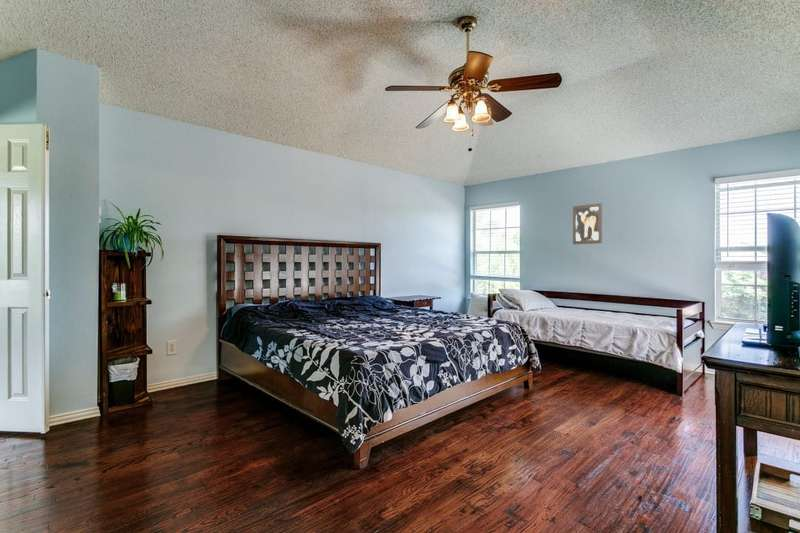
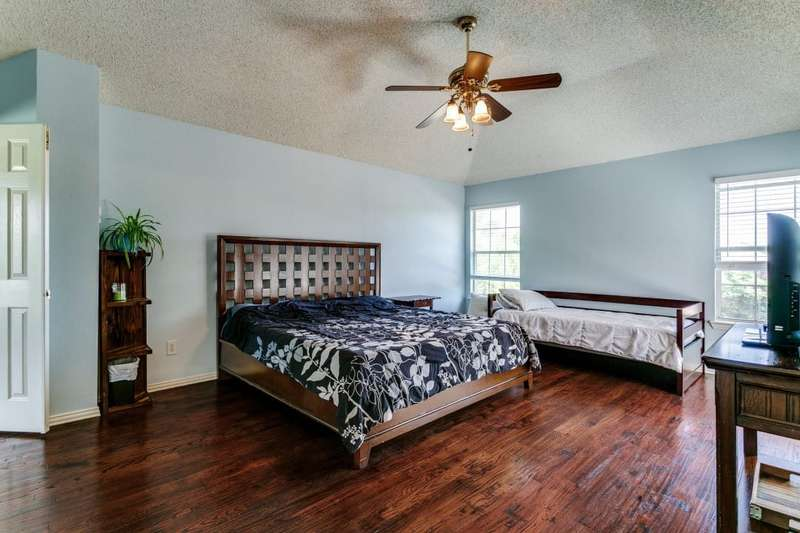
- wall art (586, 224)
